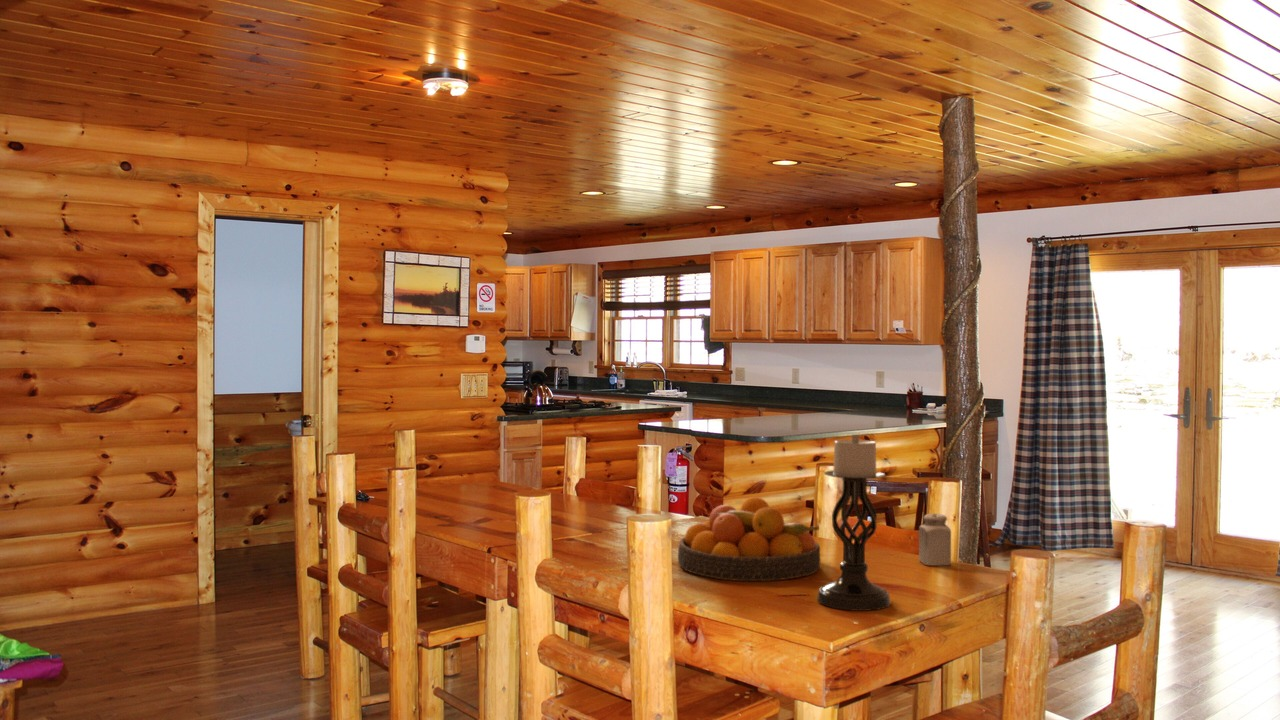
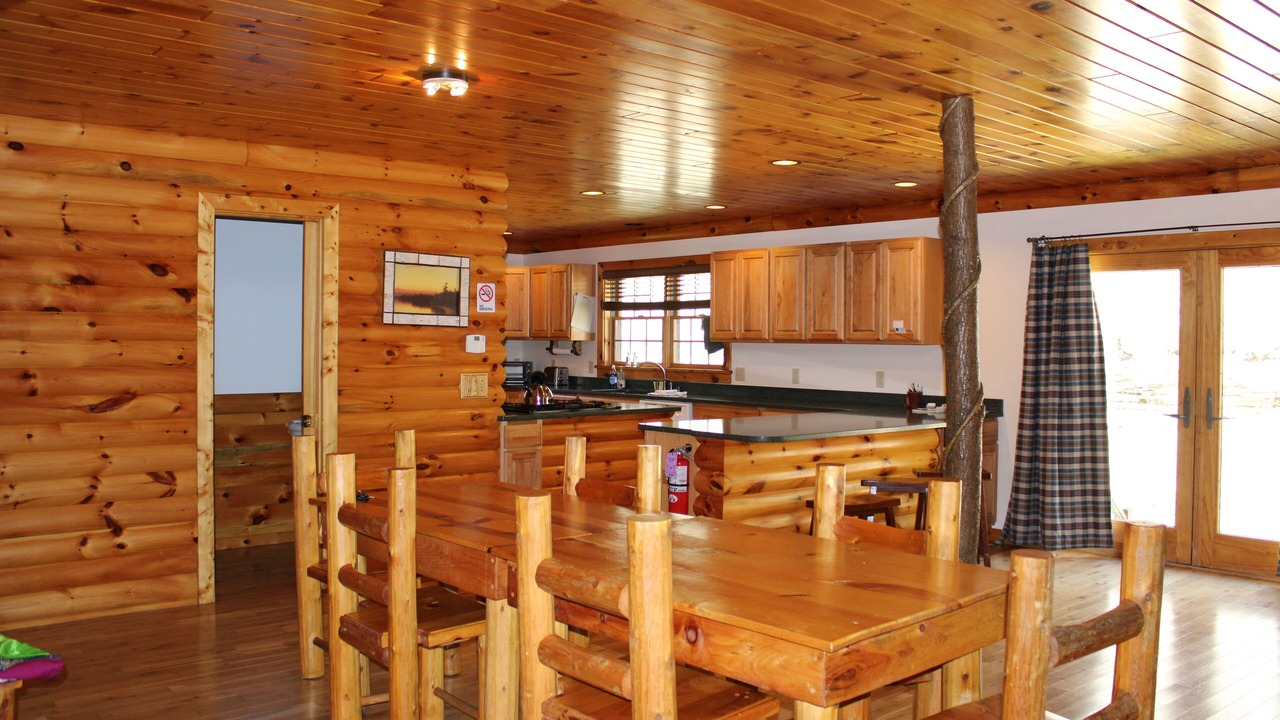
- fruit bowl (748, 534)
- candle holder (857, 517)
- salt shaker (934, 538)
